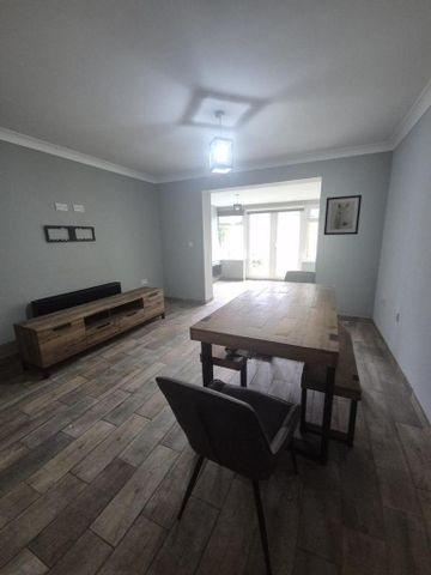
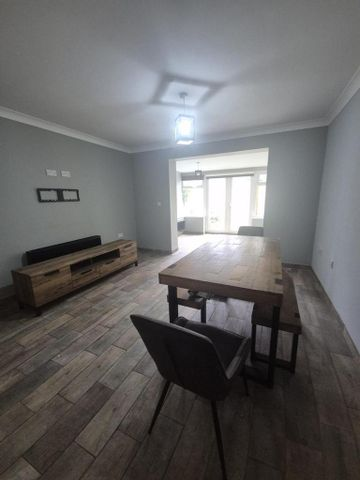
- wall art (341, 216)
